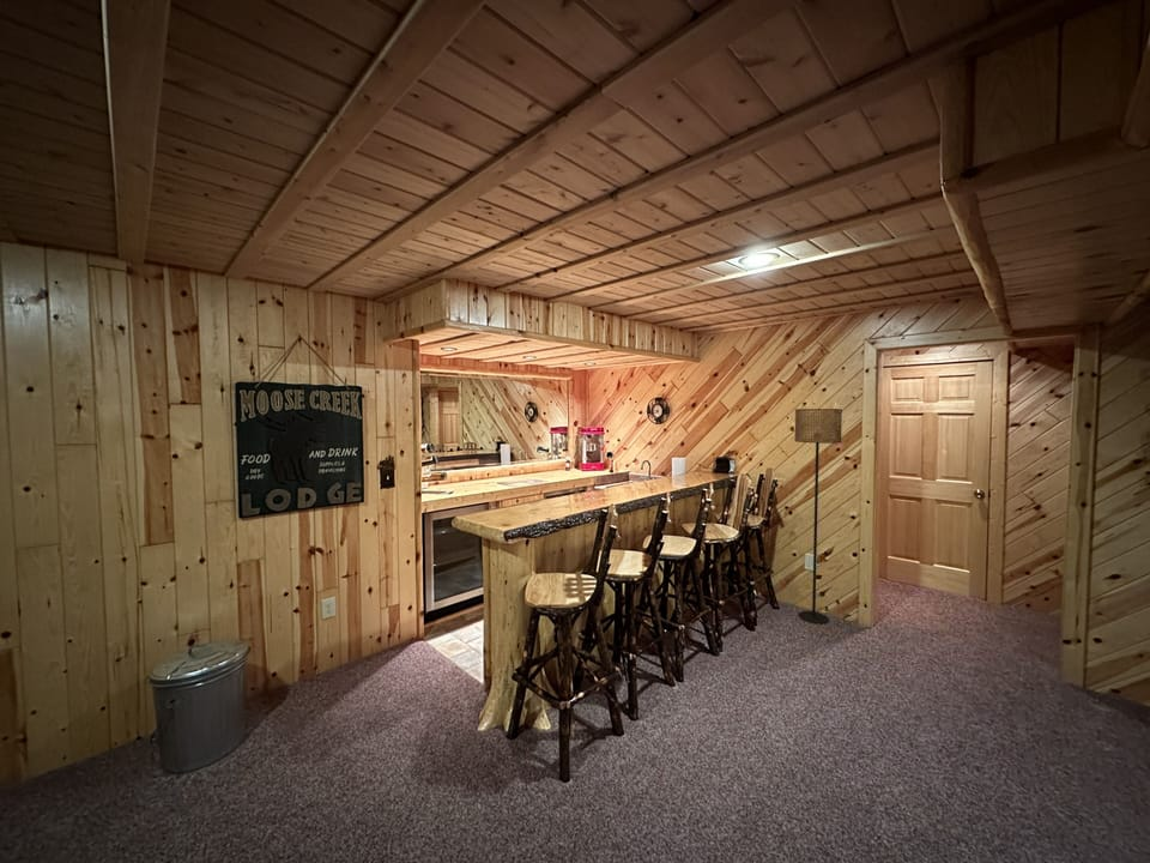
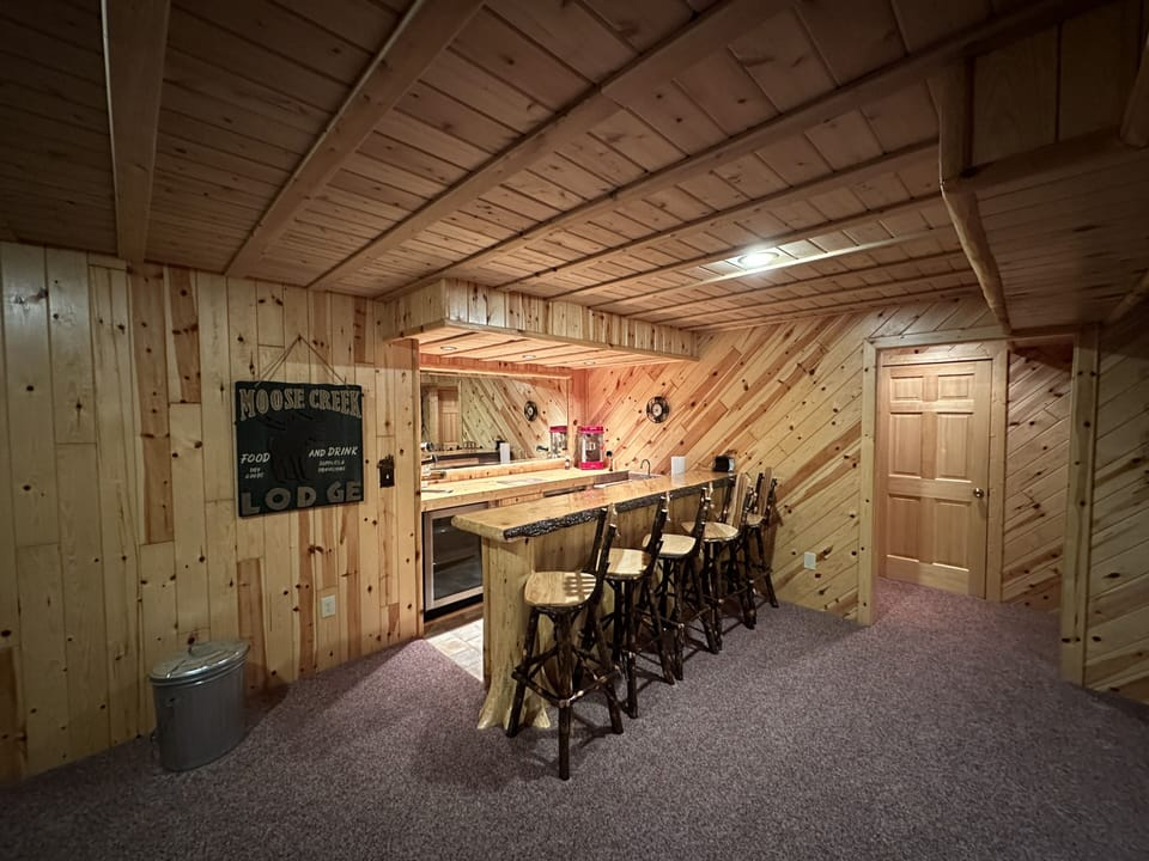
- floor lamp (816, 514)
